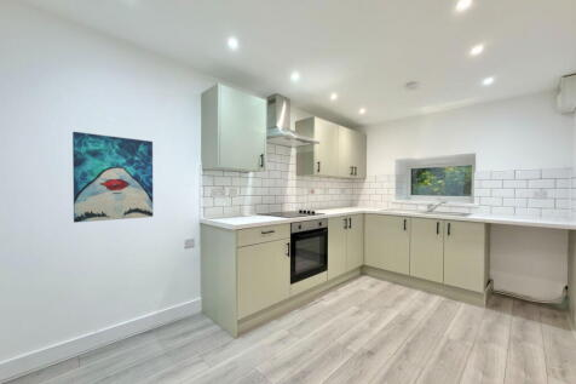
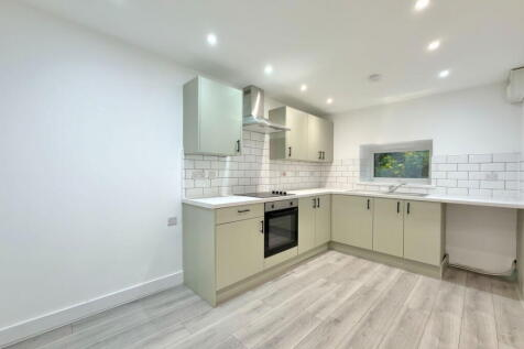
- wall art (116, 178)
